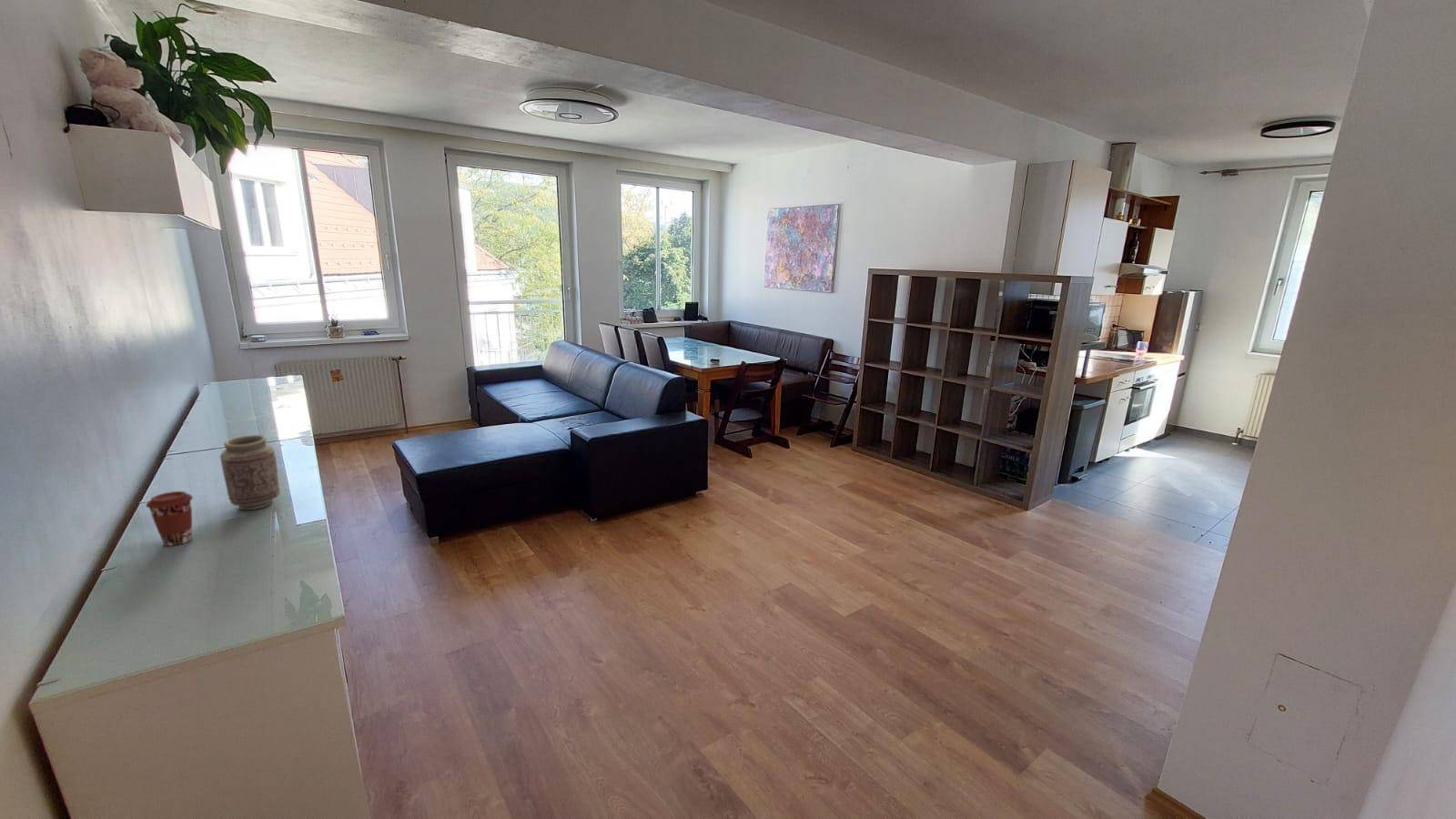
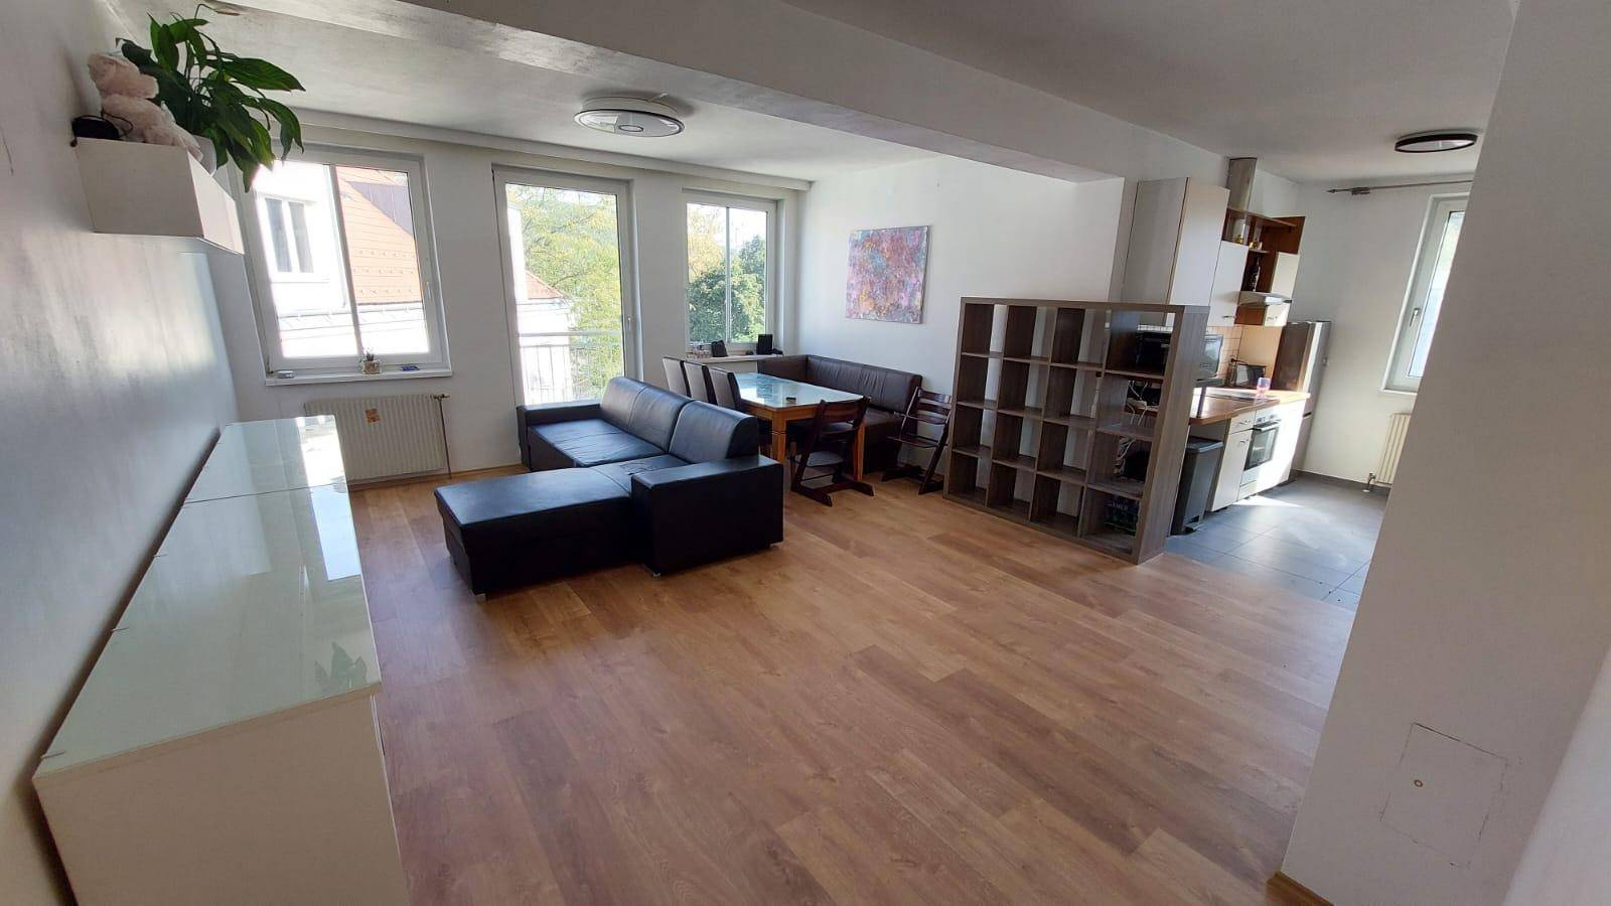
- coffee cup (173, 519)
- vase (251, 472)
